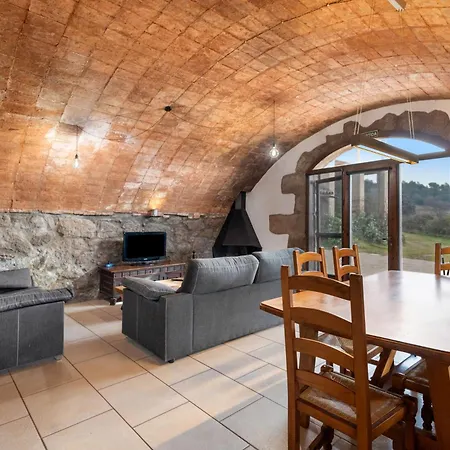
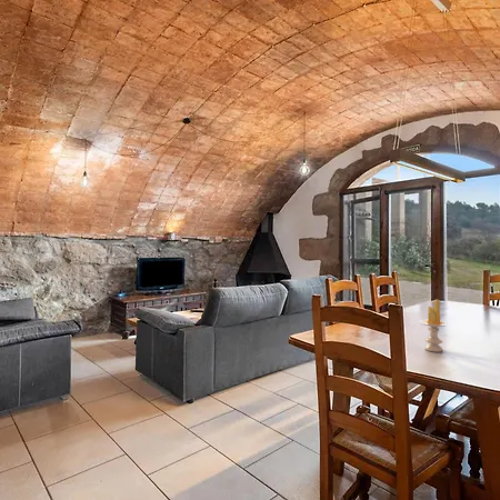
+ candle (433, 323)
